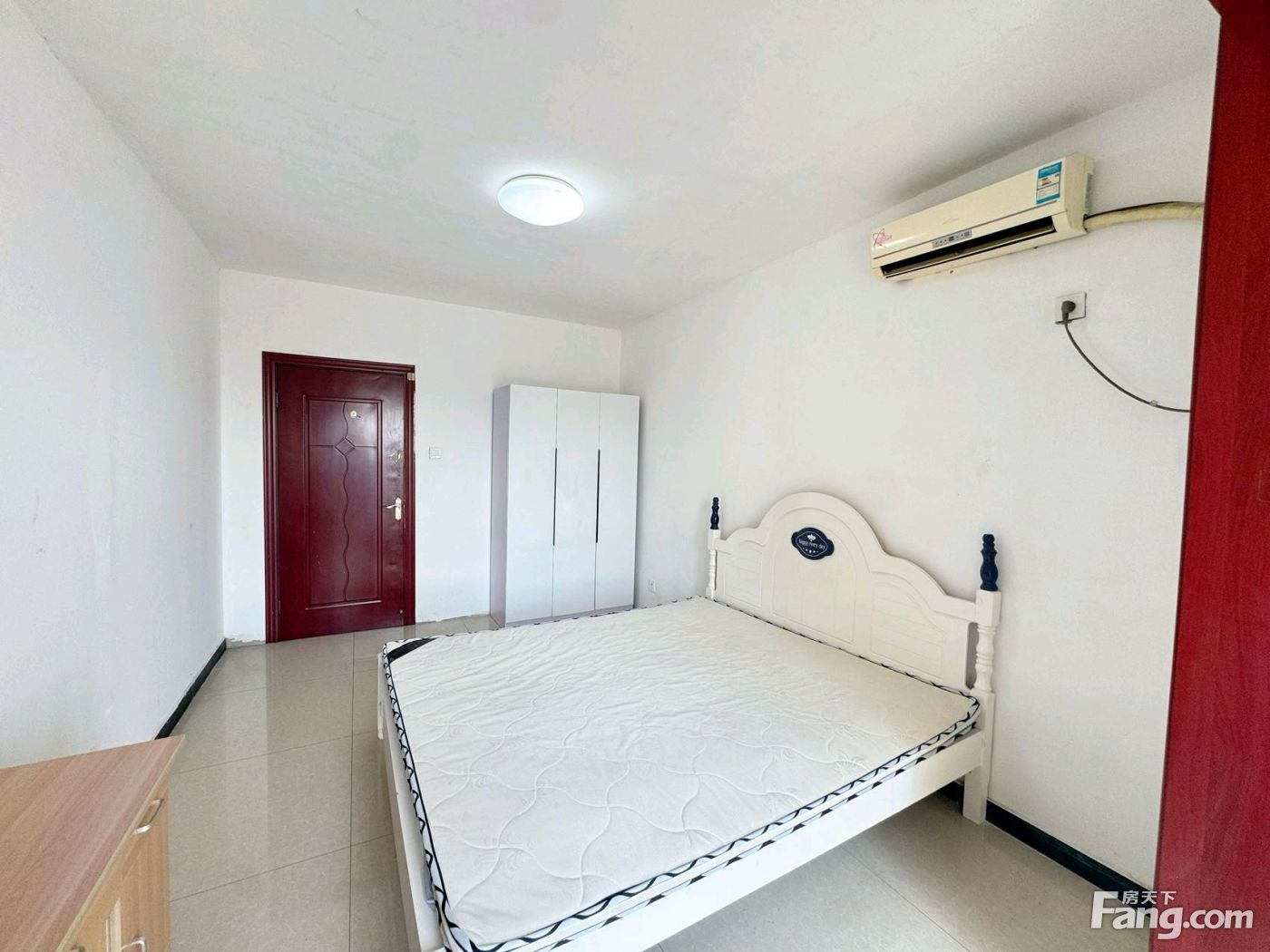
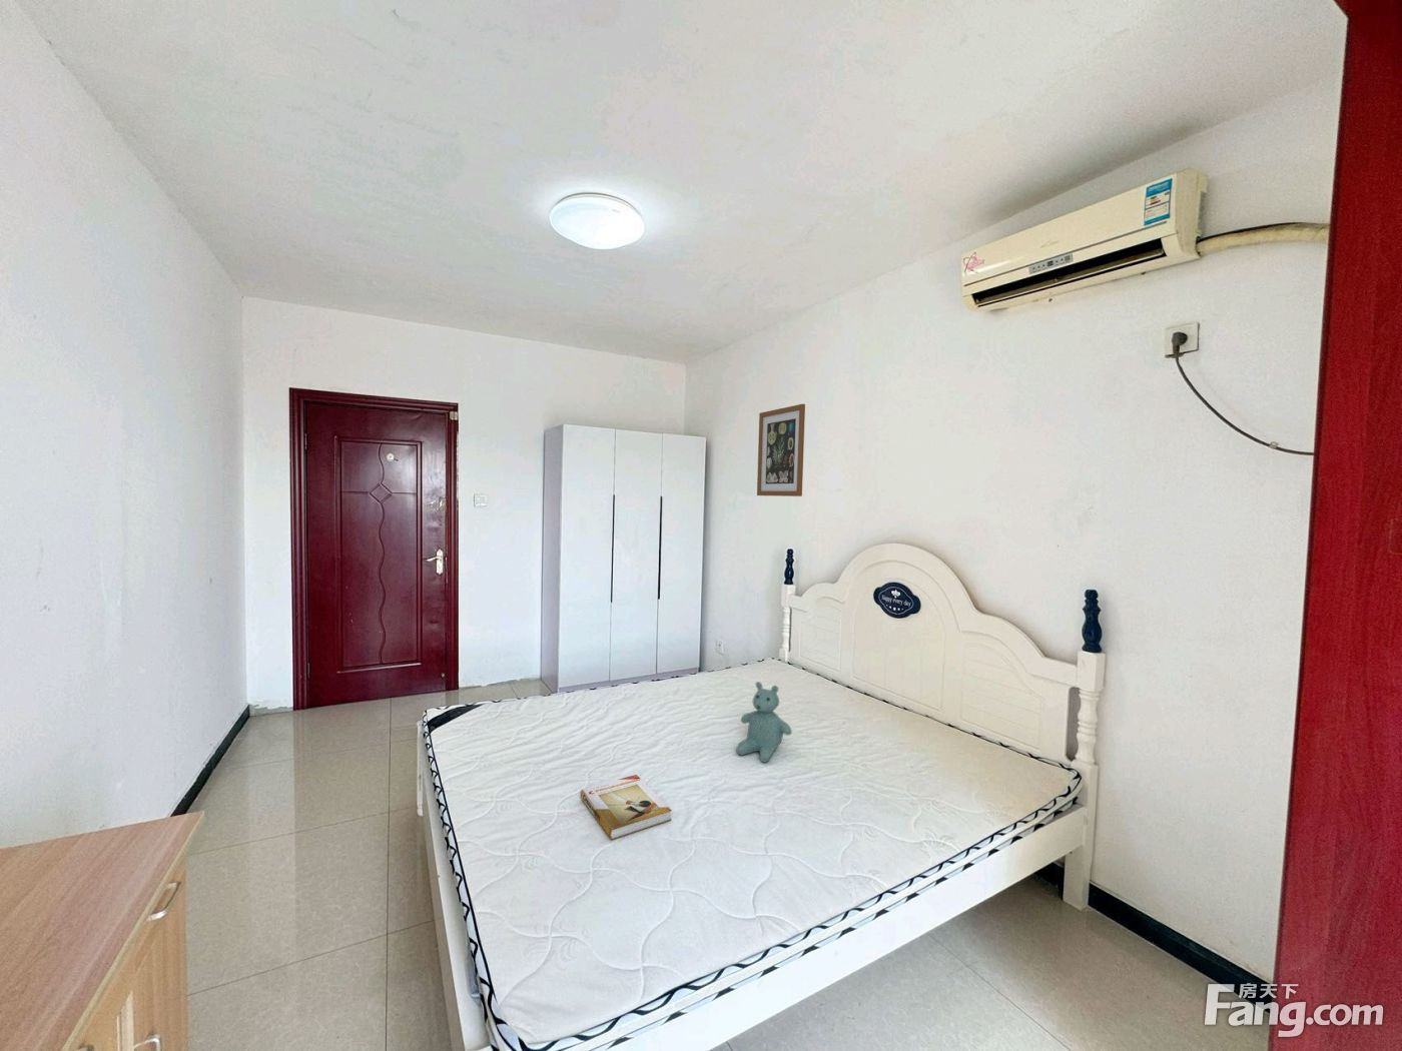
+ wall art (779, 453)
+ book (624, 804)
+ stuffed bear (761, 719)
